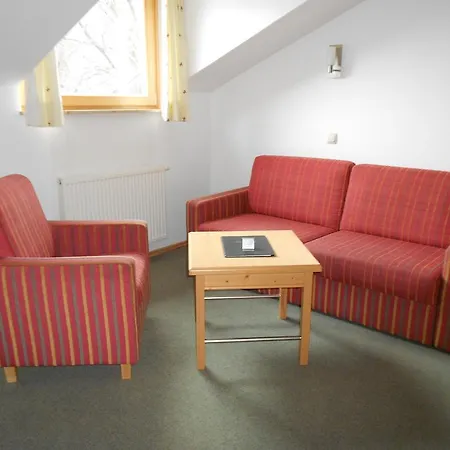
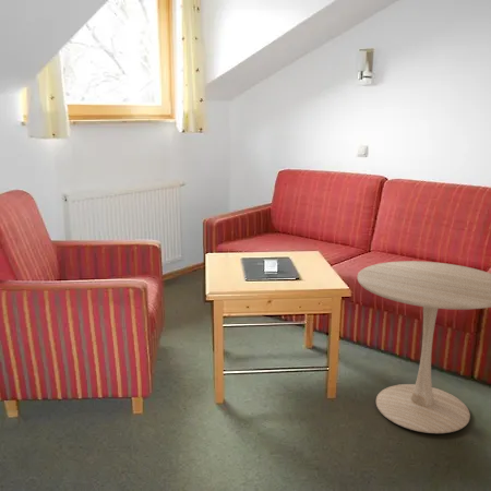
+ side table (427, 346)
